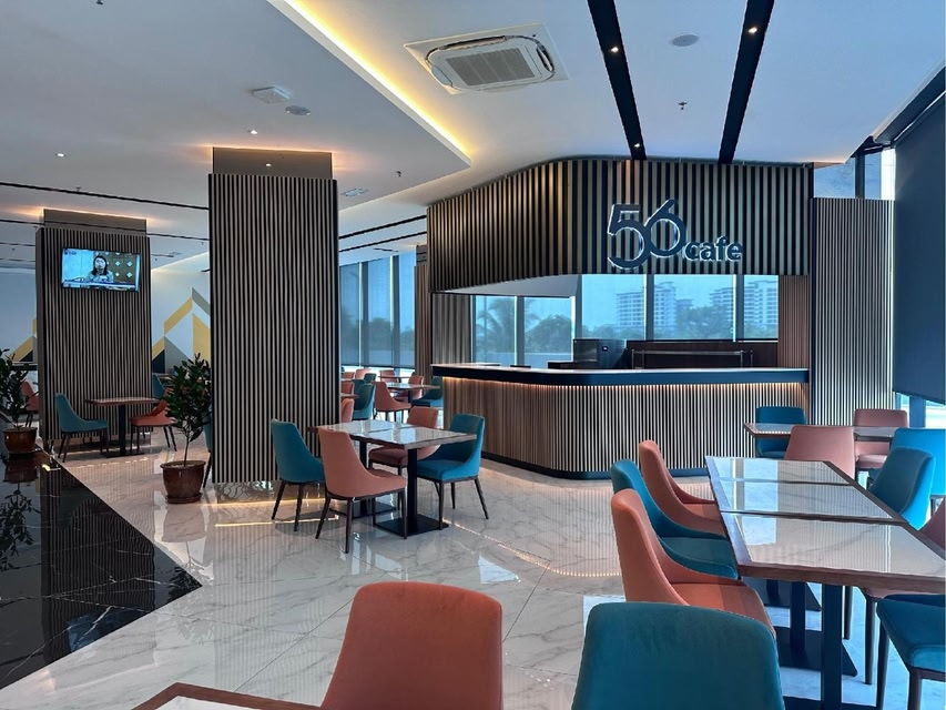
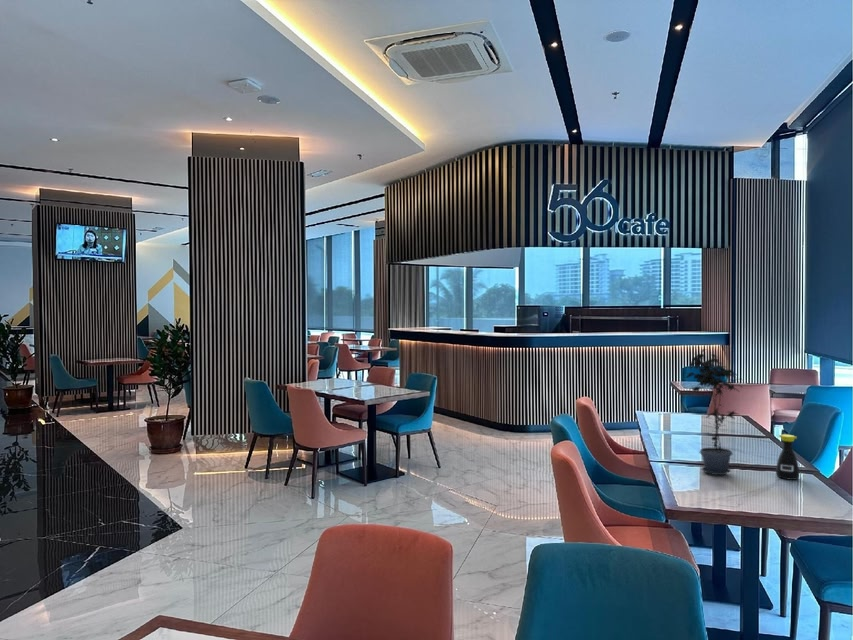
+ potted plant (714, 410)
+ bottle (787, 456)
